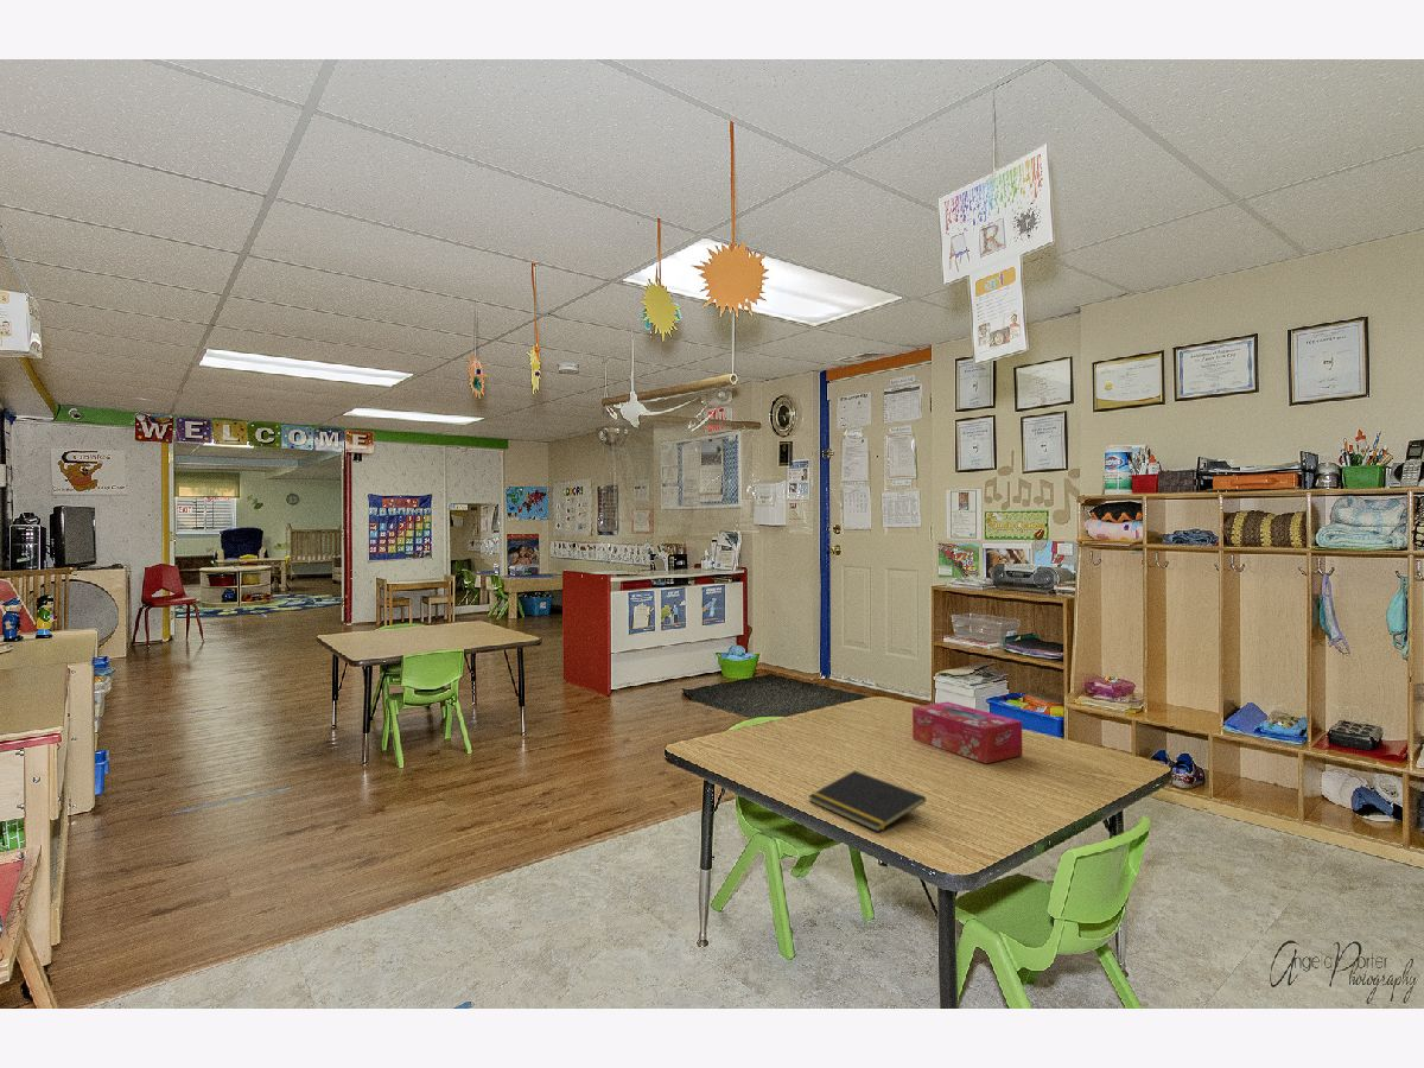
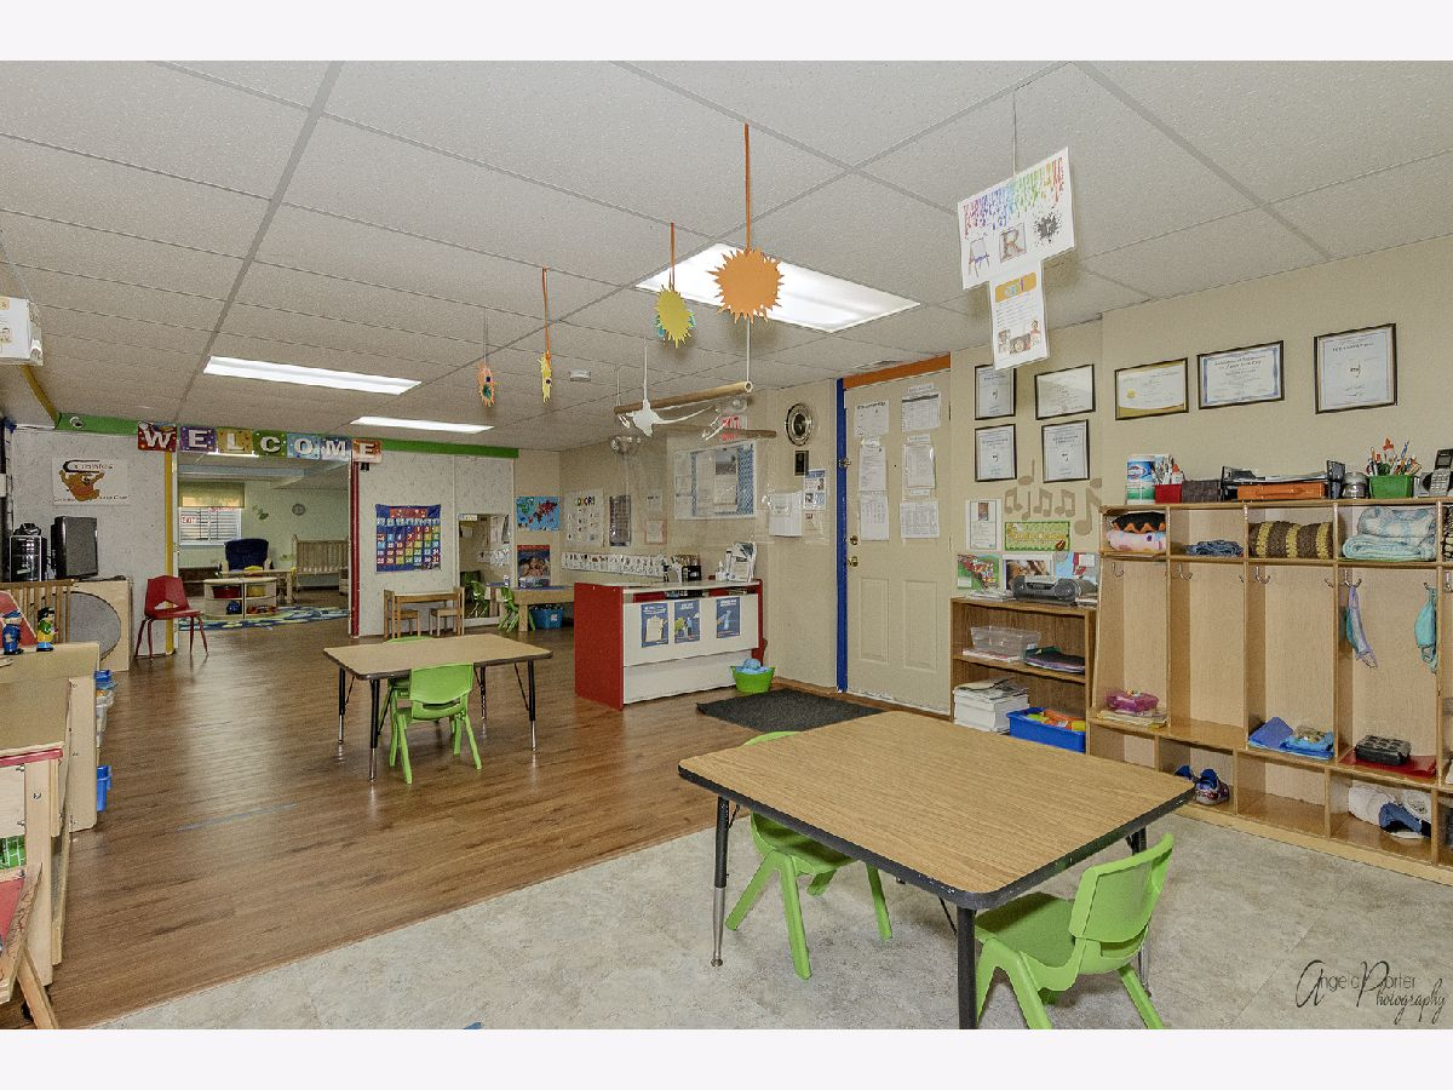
- notepad (865, 799)
- tissue box (965, 730)
